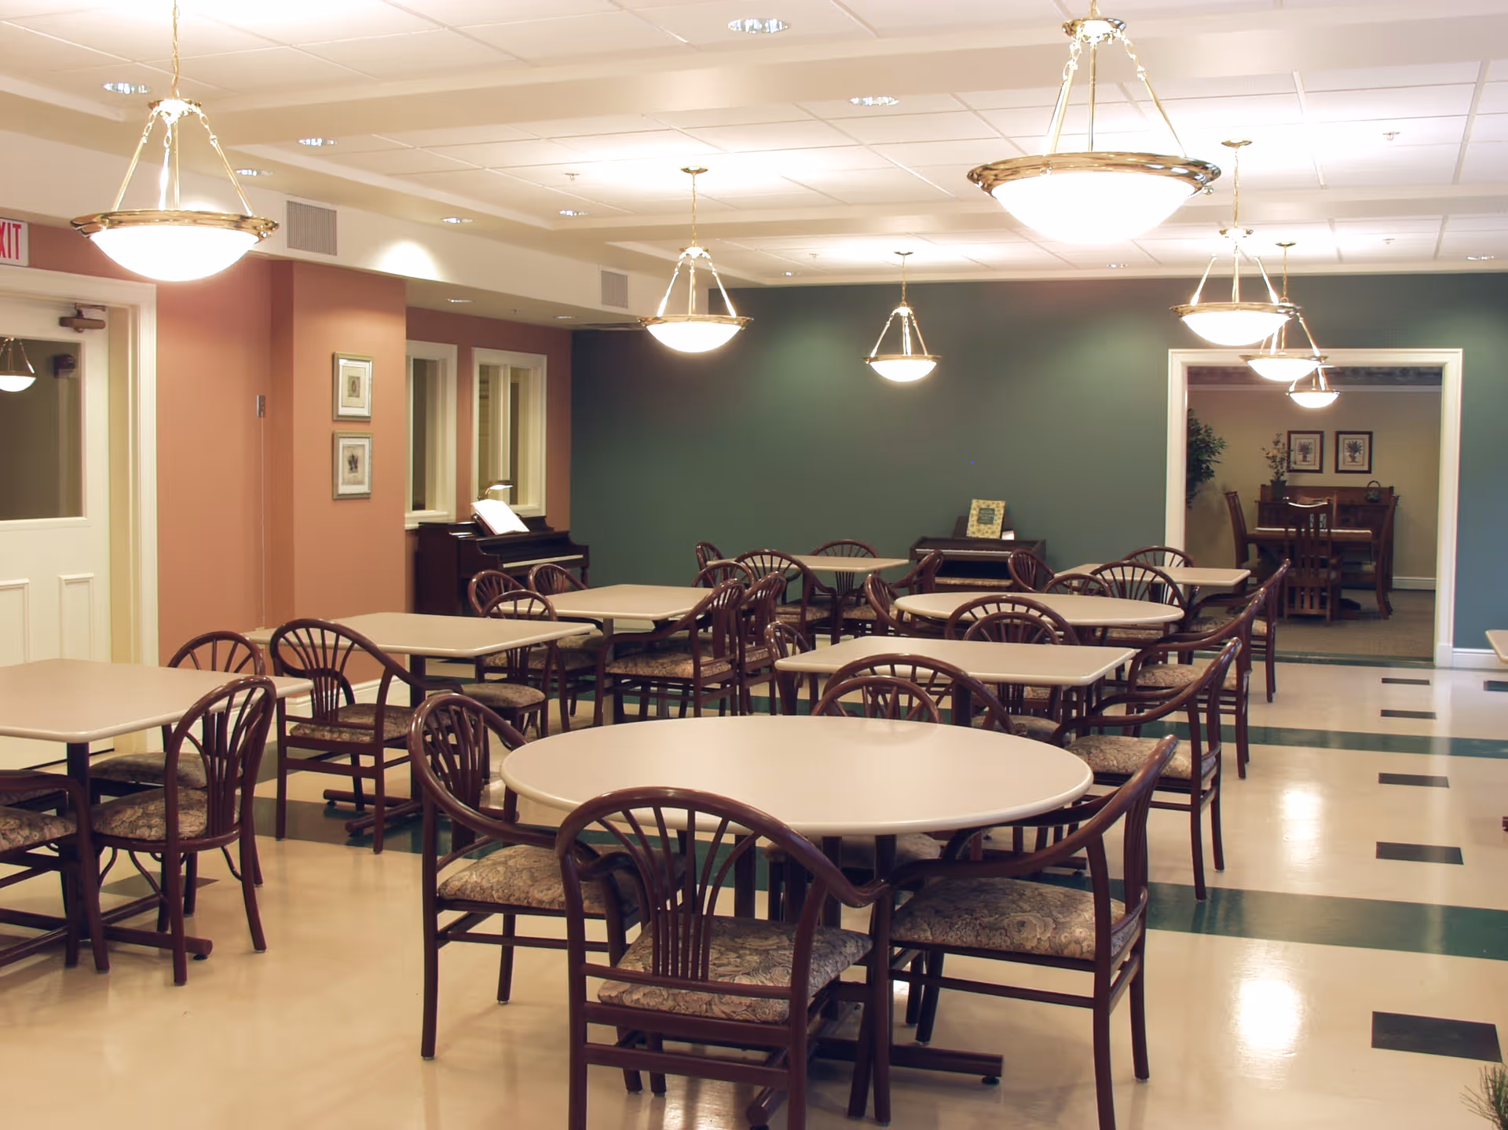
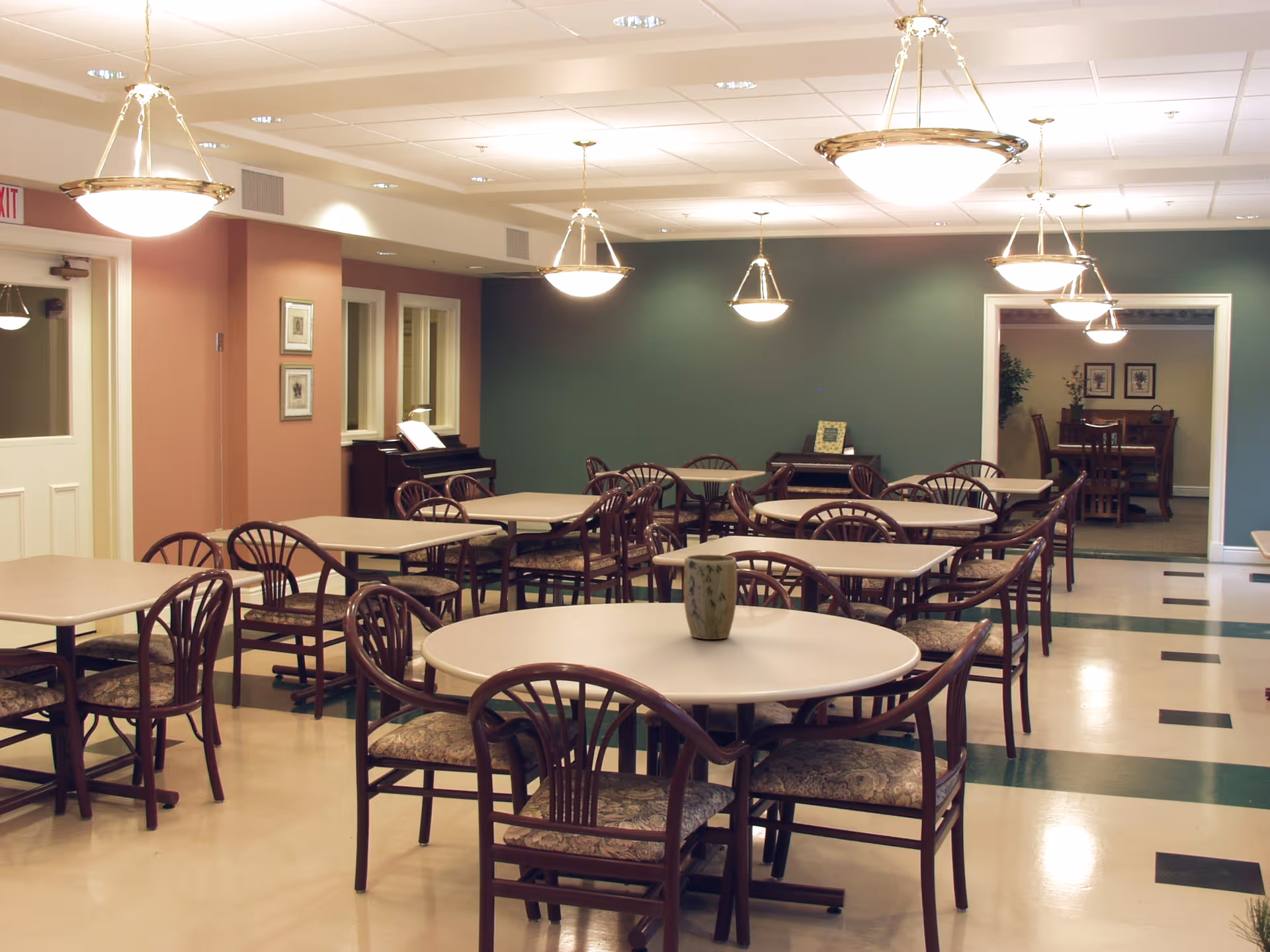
+ plant pot (710, 596)
